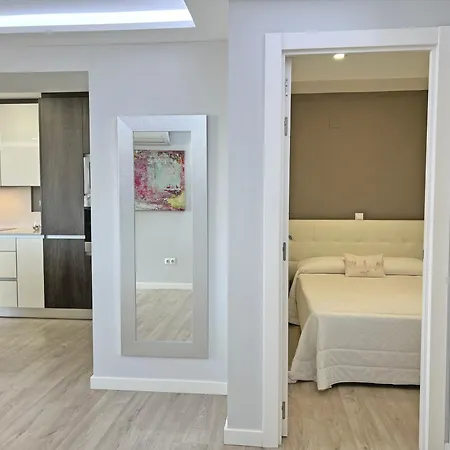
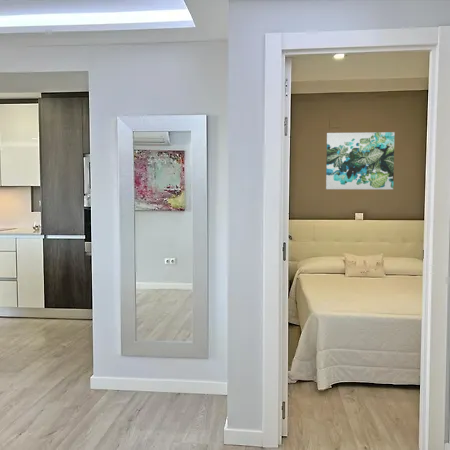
+ wall art (359, 161)
